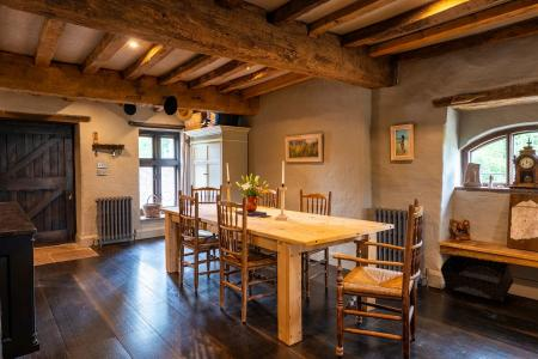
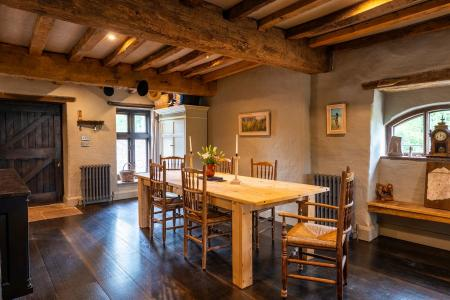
- storage bin (476, 275)
